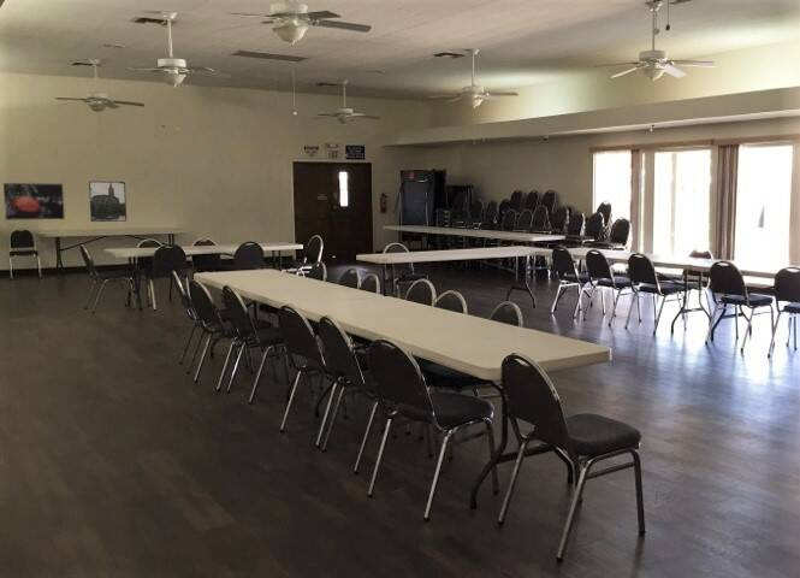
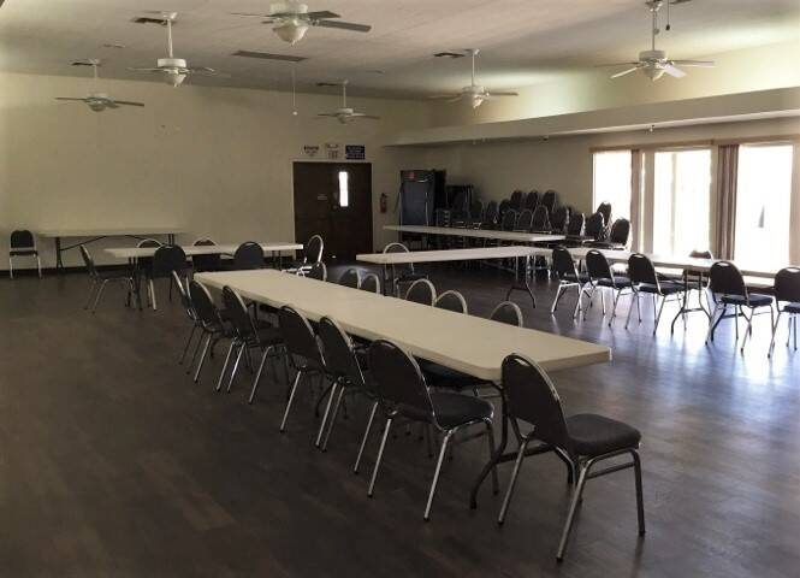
- wall art (34, 201)
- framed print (107, 201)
